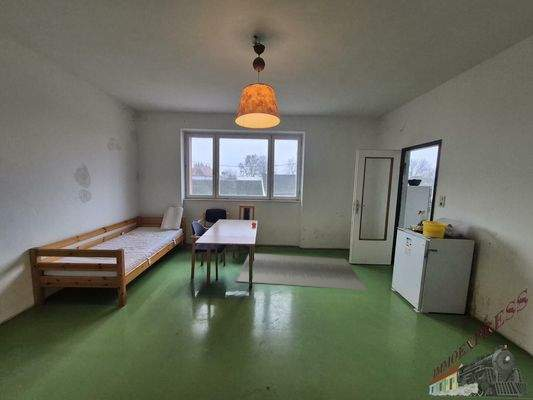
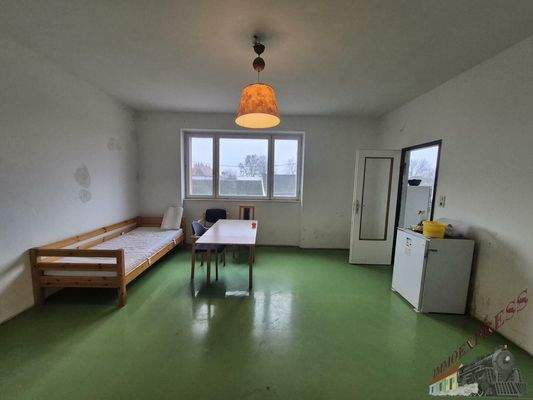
- rug (298, 268)
